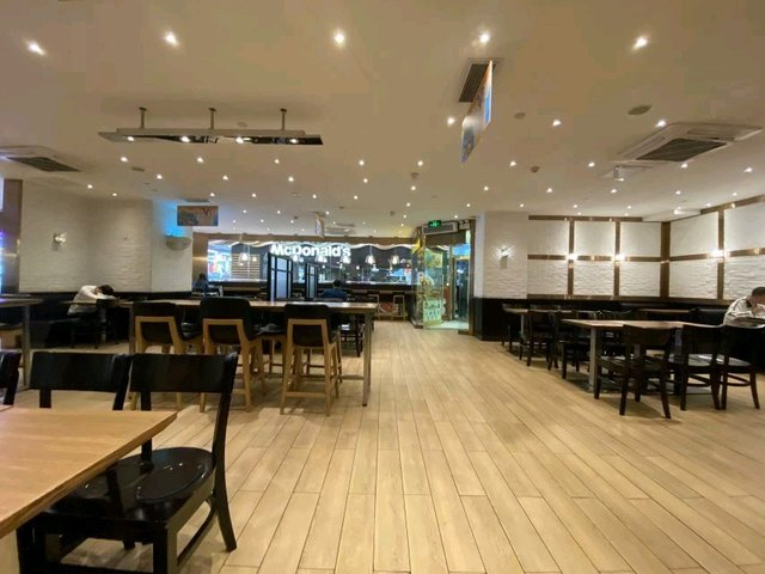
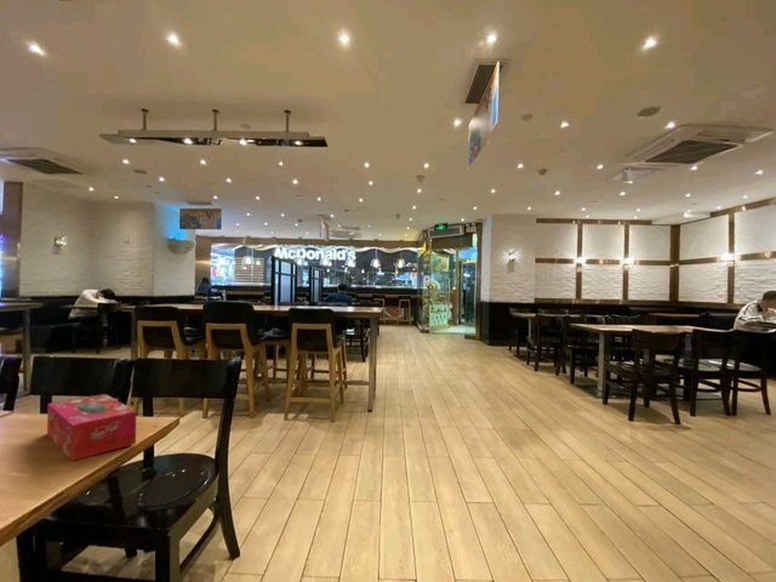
+ tissue box (90, 423)
